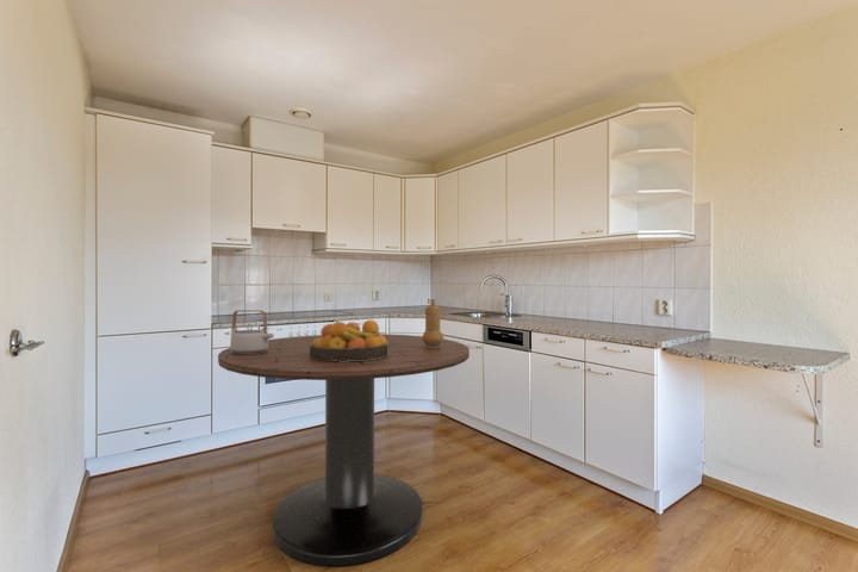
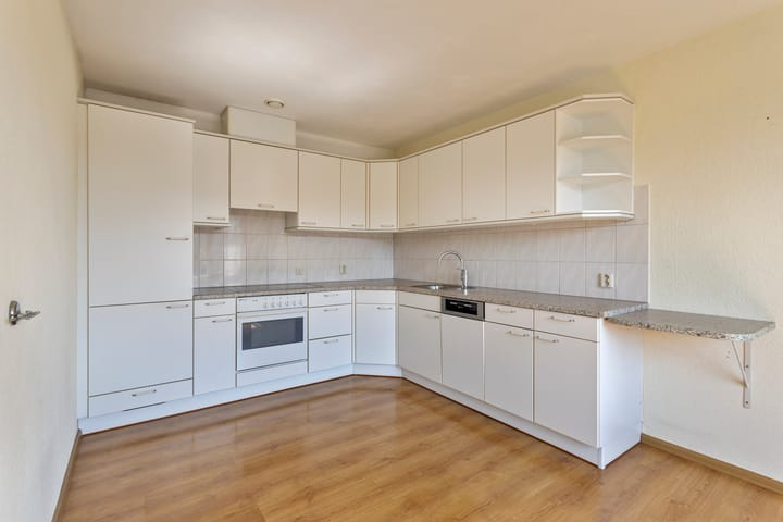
- teapot (253, 330)
- dining table (349, 431)
- fruit bowl (349, 337)
- pepper mill (431, 322)
